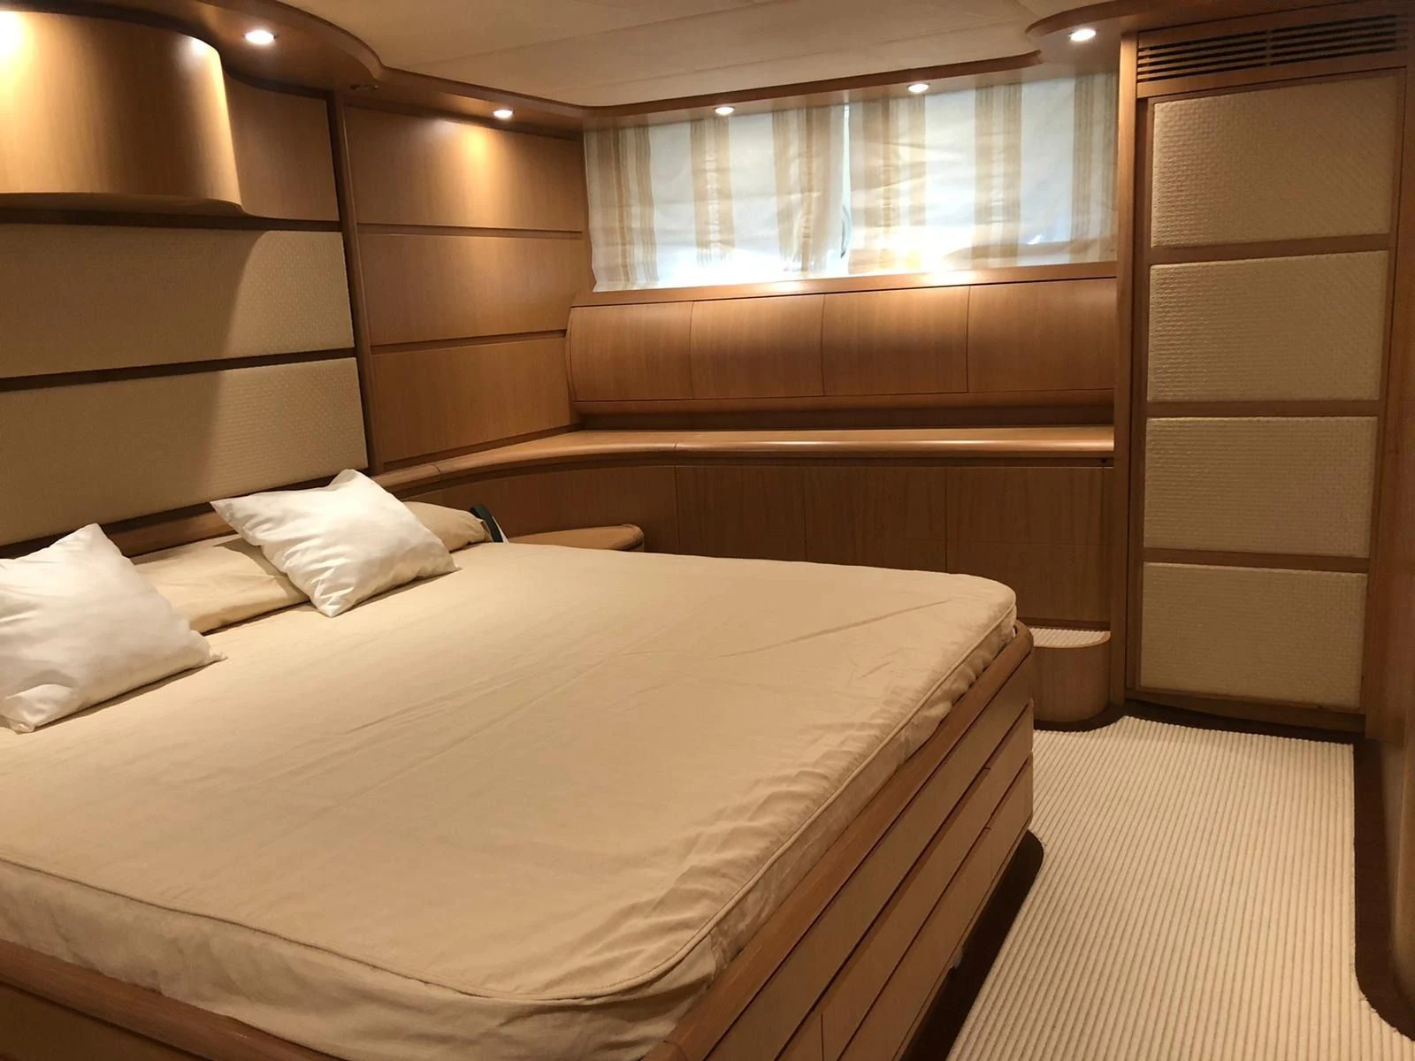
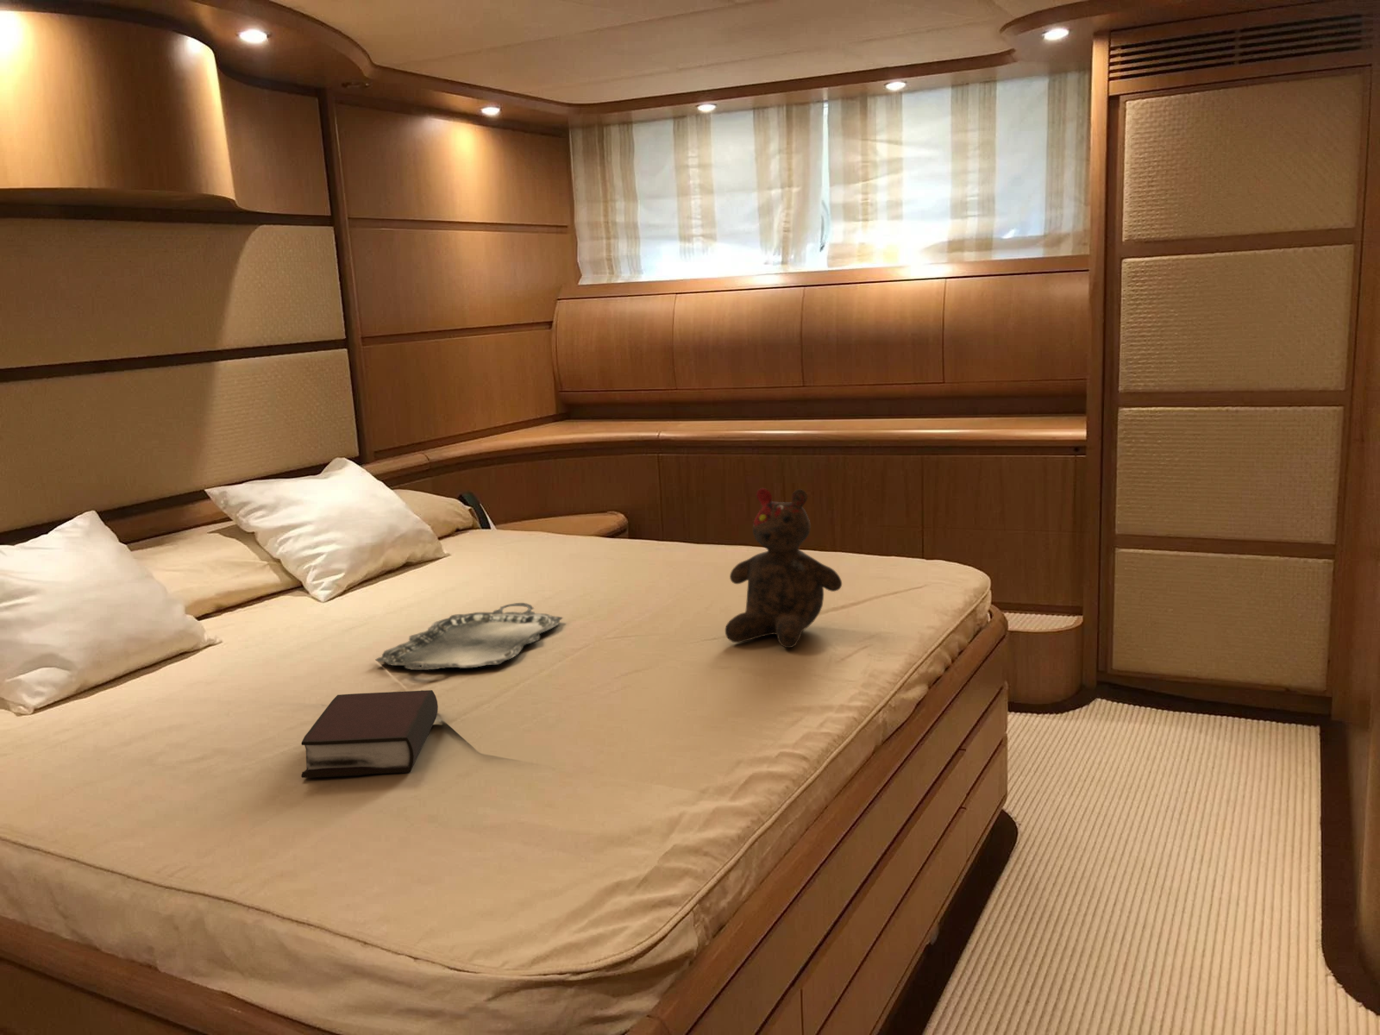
+ teddy bear (775, 565)
+ serving tray (474, 637)
+ bible (373, 732)
